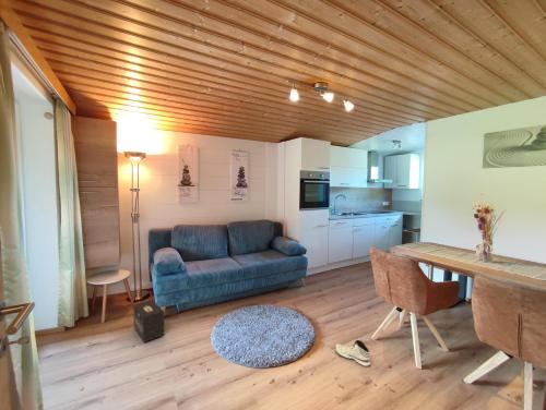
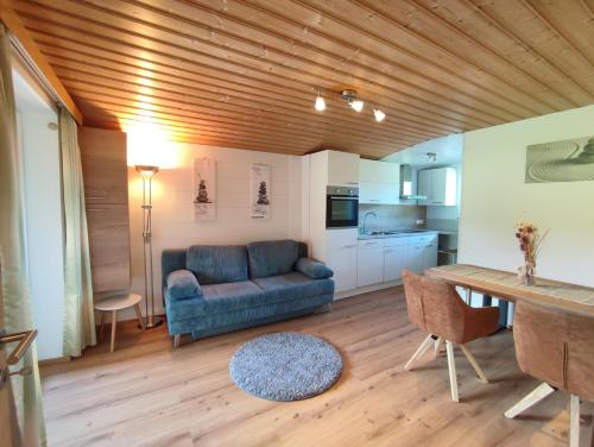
- sneaker (352, 347)
- speaker (149, 319)
